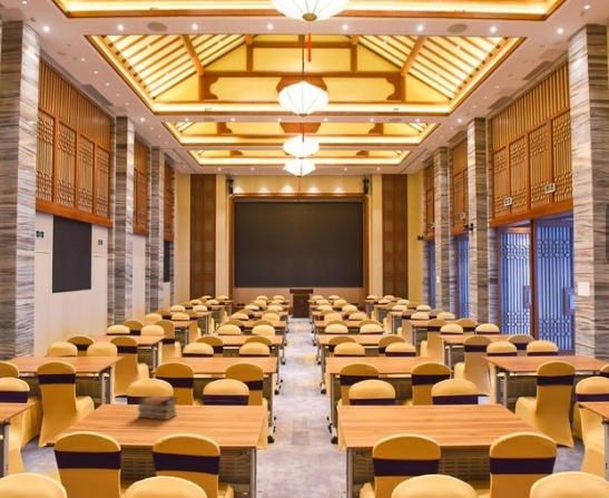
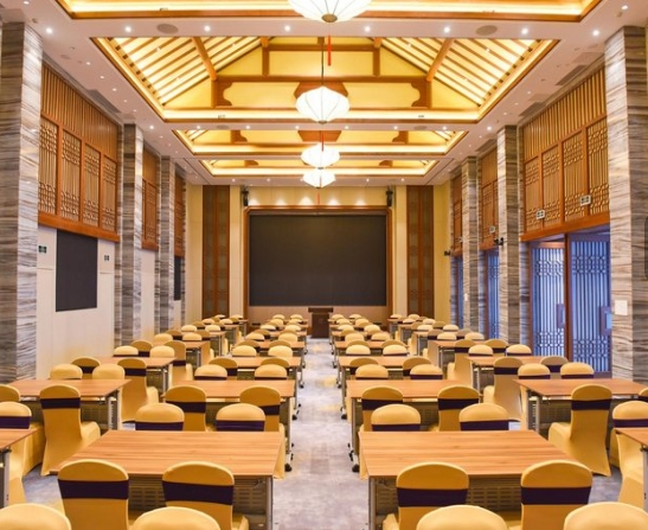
- book stack (157, 407)
